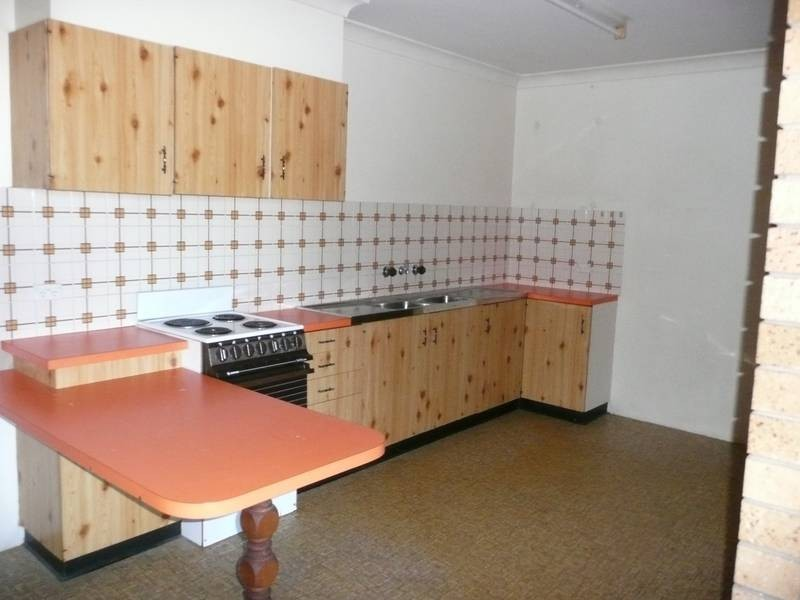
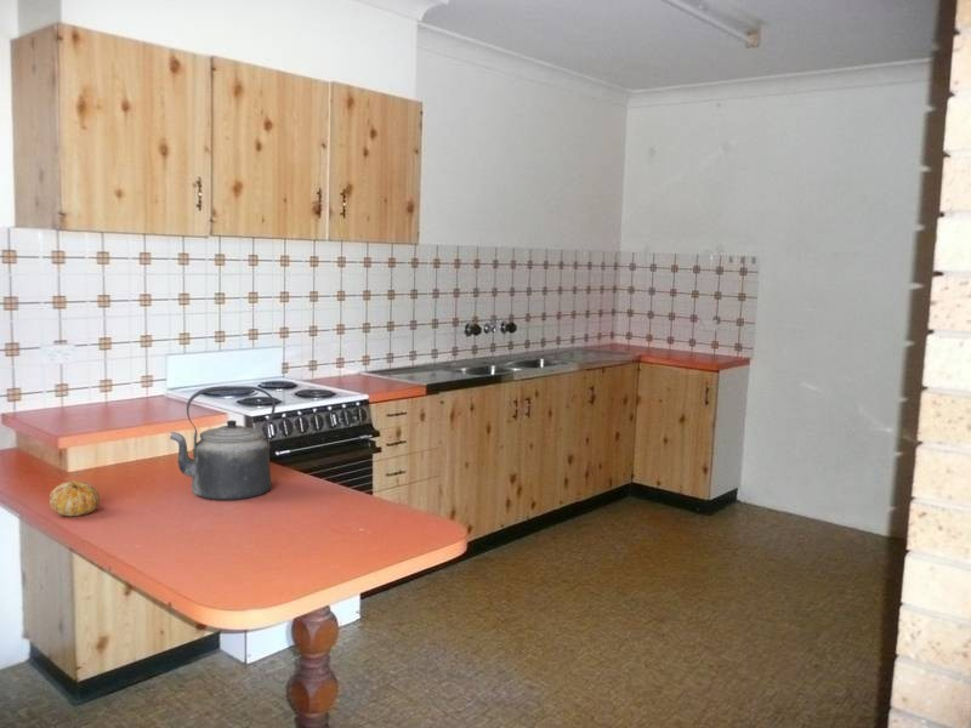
+ kettle (223, 439)
+ fruit (74, 497)
